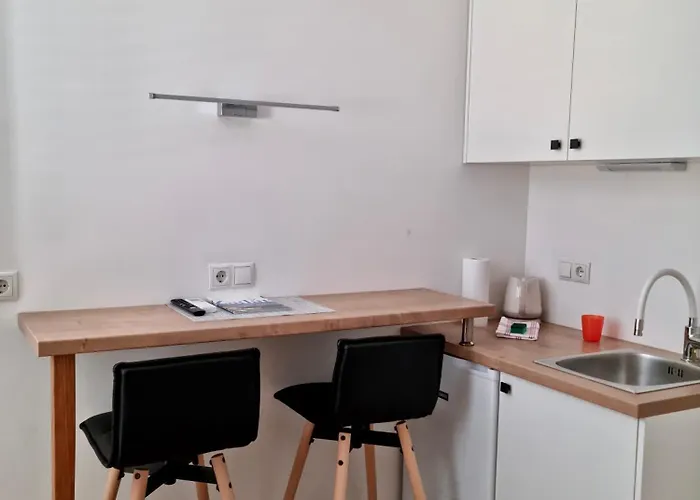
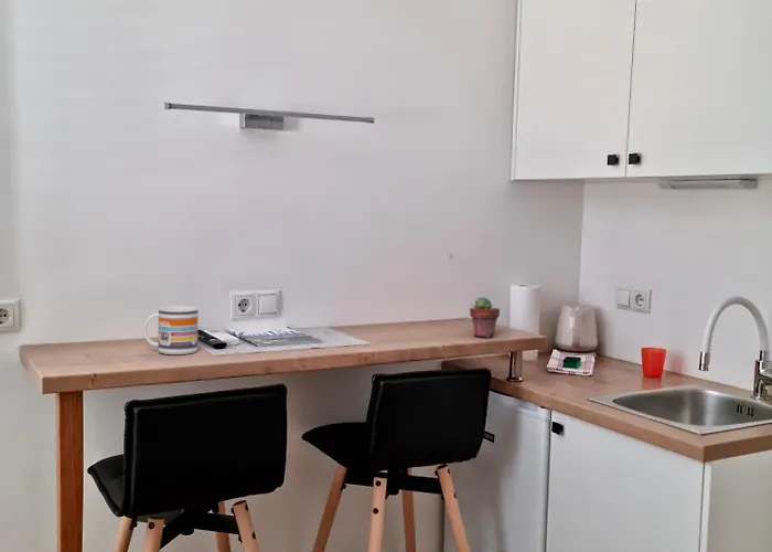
+ mug (173, 329)
+ potted succulent (484, 316)
